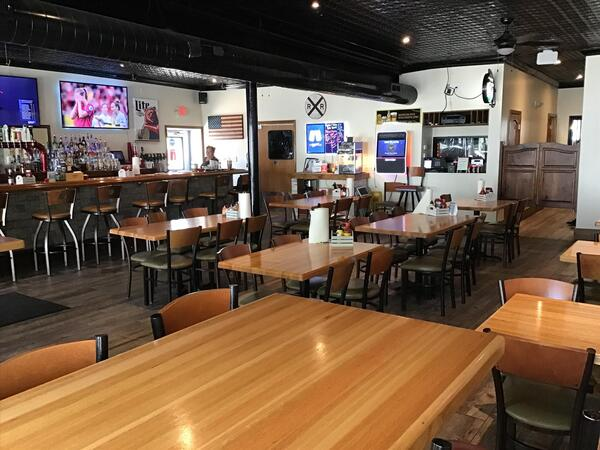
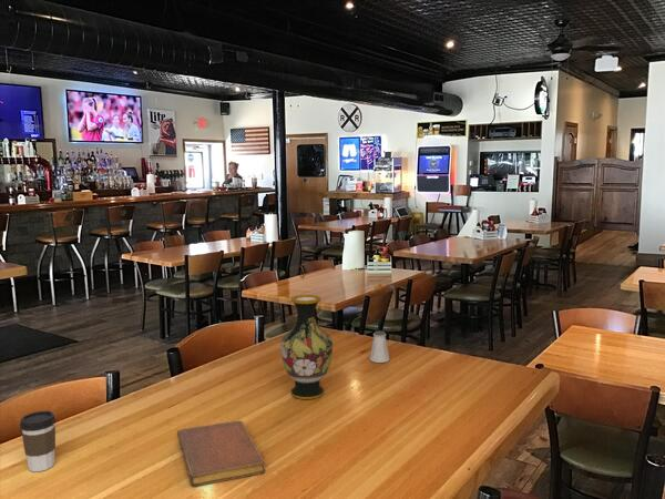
+ coffee cup (39, 441)
+ vase (306, 346)
+ saltshaker (379, 345)
+ notebook (218, 450)
